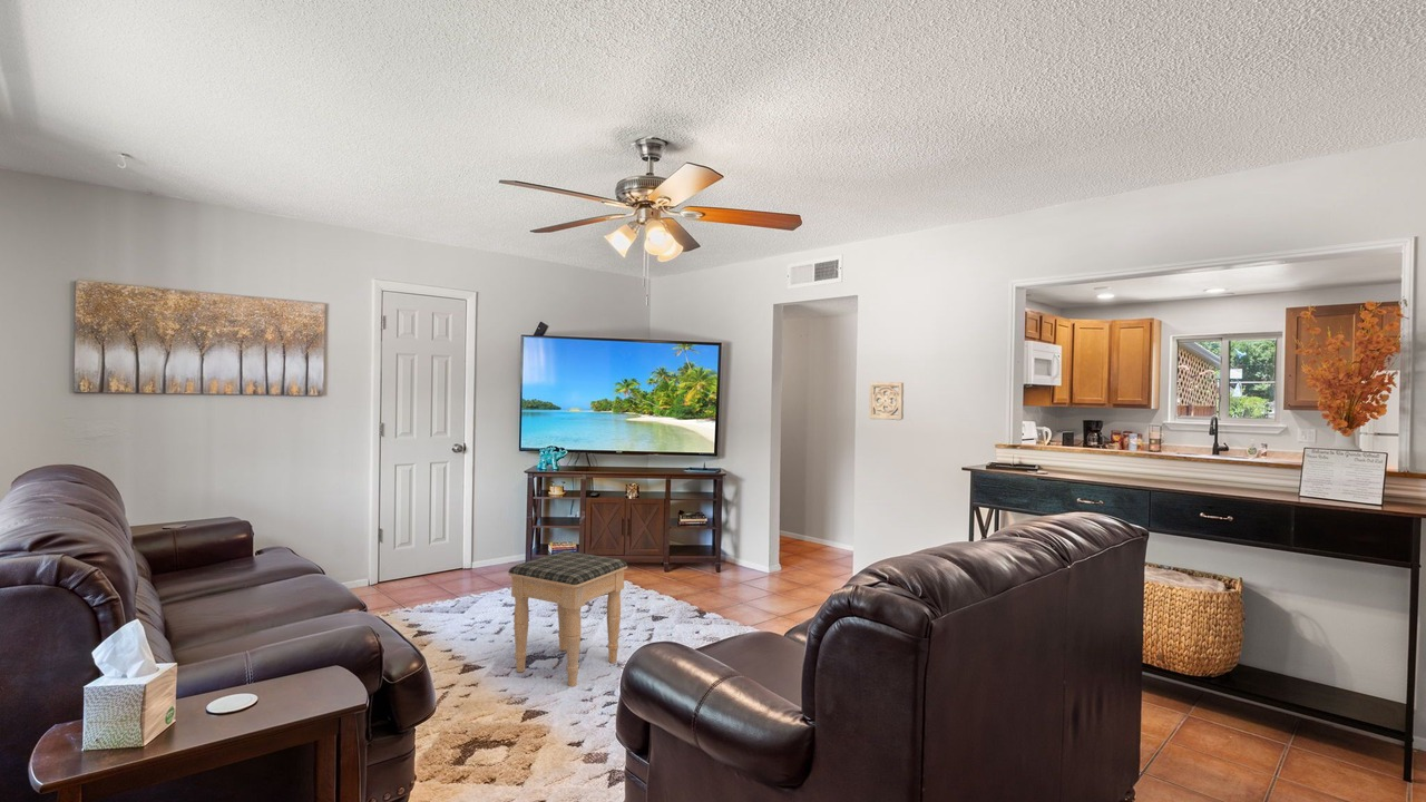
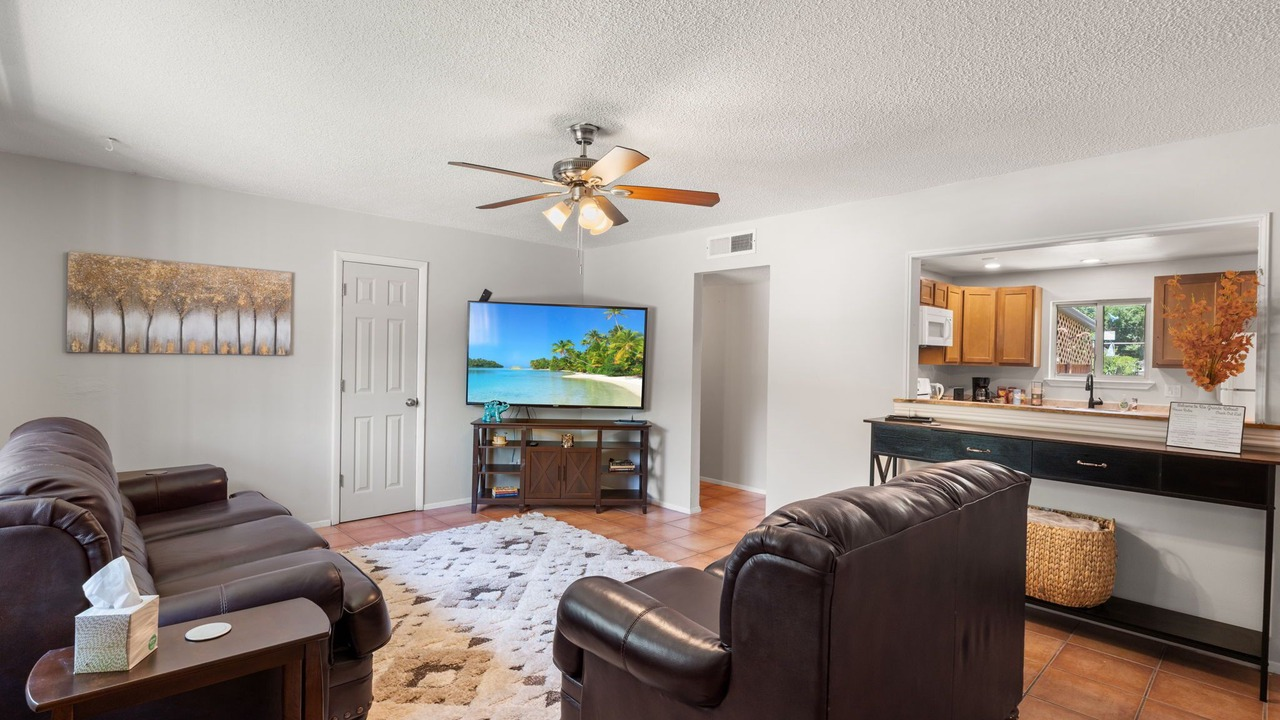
- wall ornament (886, 401)
- footstool (568, 613)
